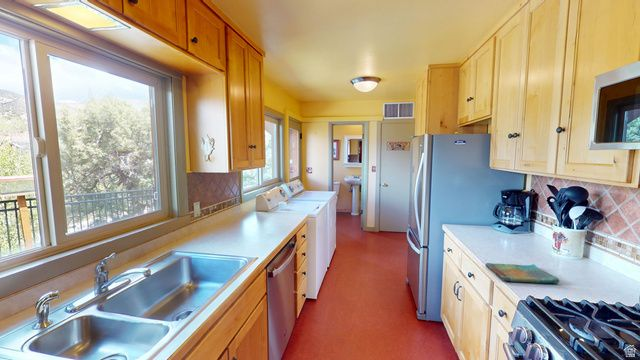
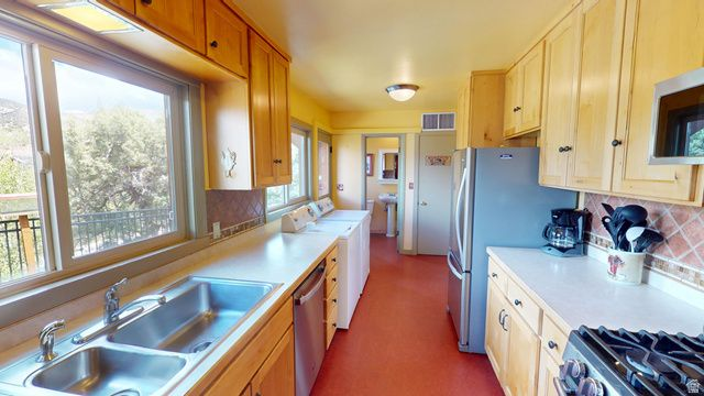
- dish towel (519, 272)
